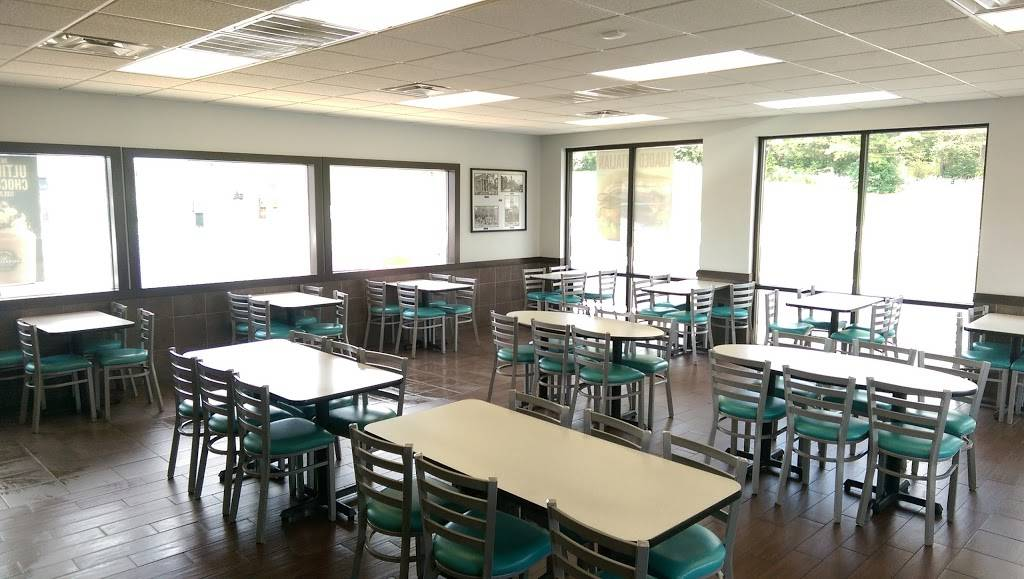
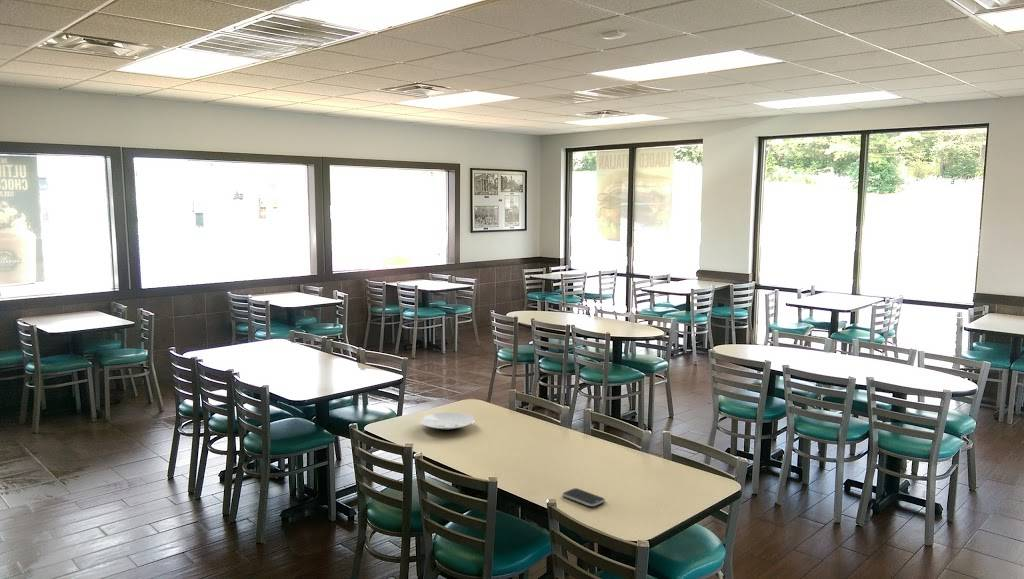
+ plate (447, 423)
+ smartphone (583, 497)
